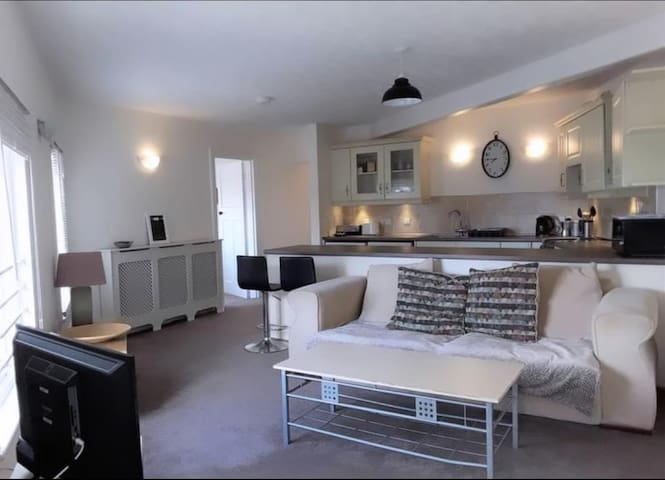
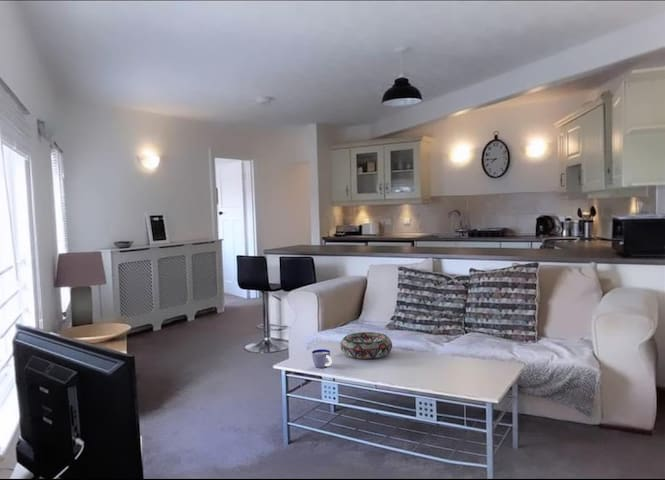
+ cup (323, 359)
+ decorative bowl (366, 345)
